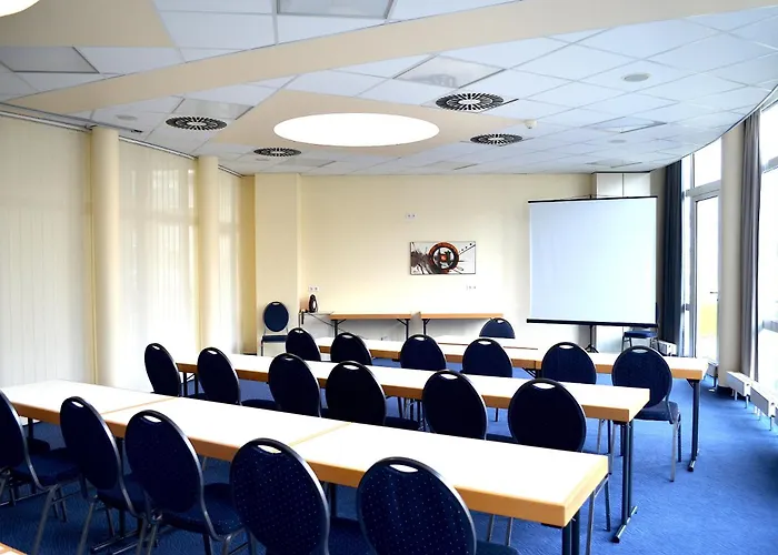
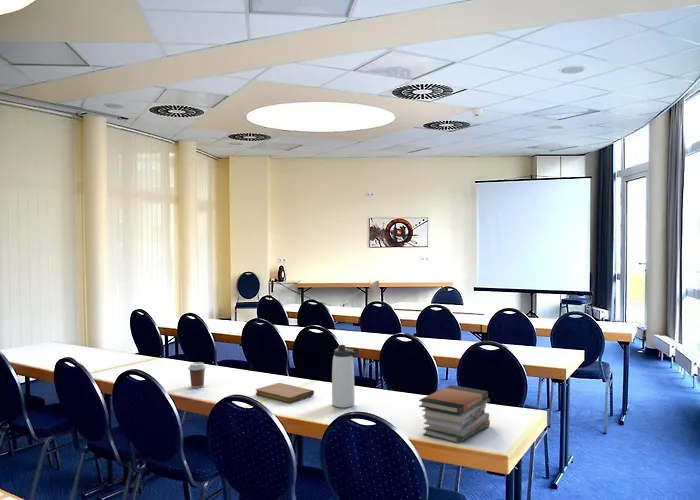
+ book stack (455, 412)
+ coffee cup (197, 374)
+ thermos bottle (346, 374)
+ notebook (284, 392)
